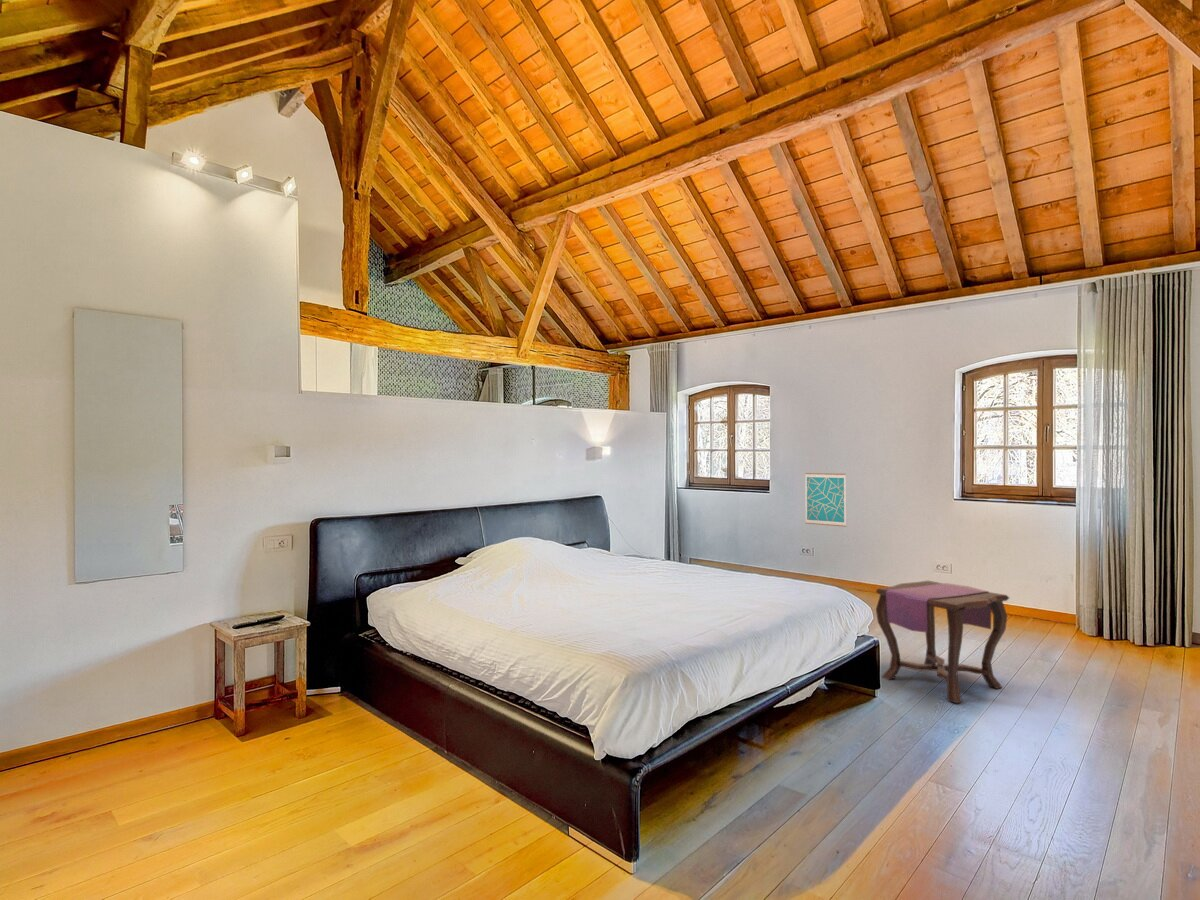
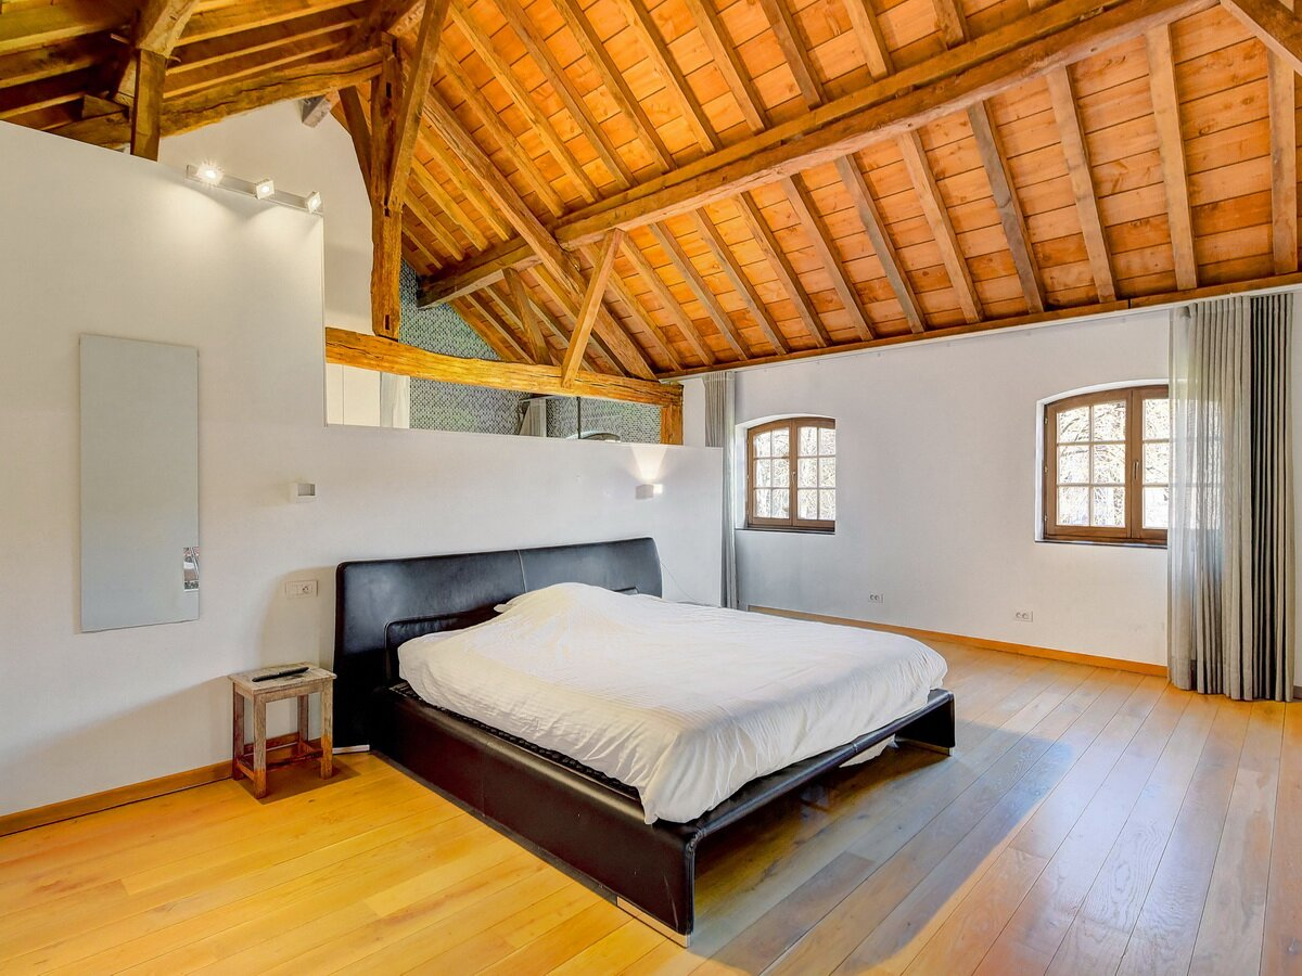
- side table (934, 636)
- wall art (825, 499)
